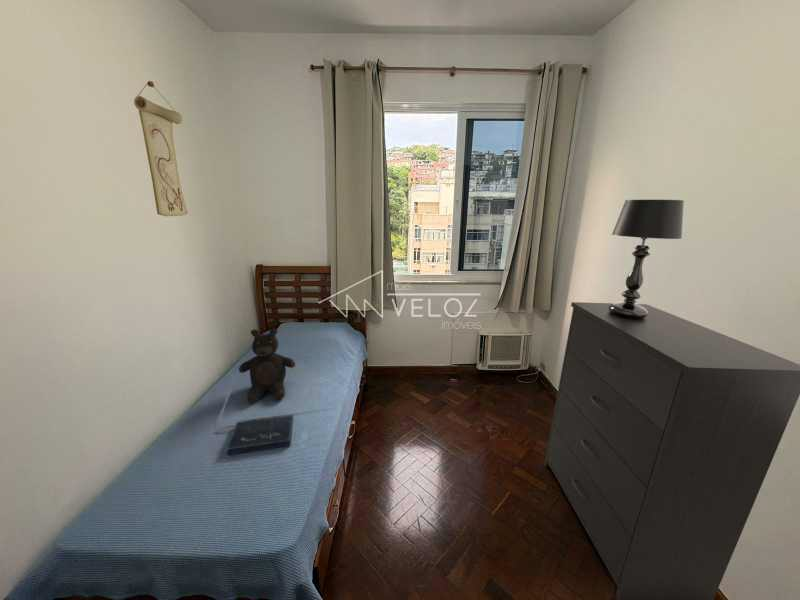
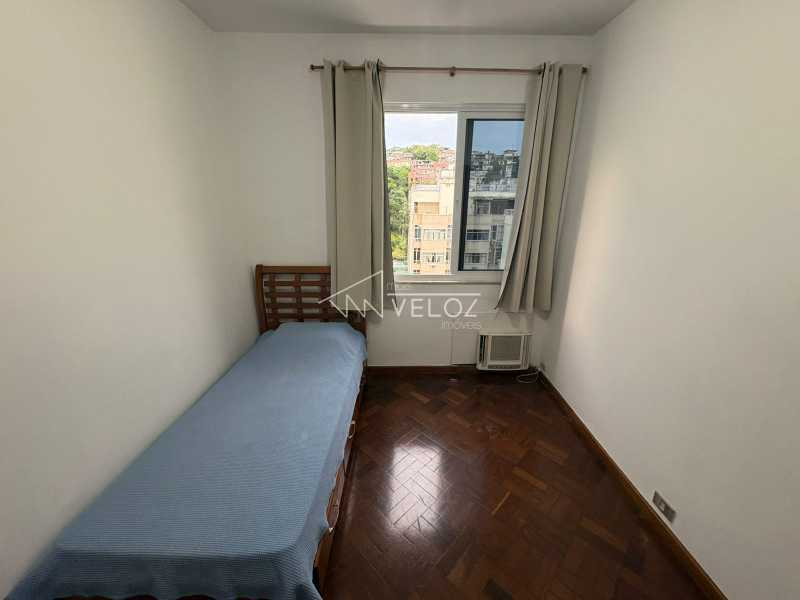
- wall scroll (166, 152)
- table lamp (639, 259)
- book (251, 434)
- teddy bear (265, 362)
- dresser (632, 433)
